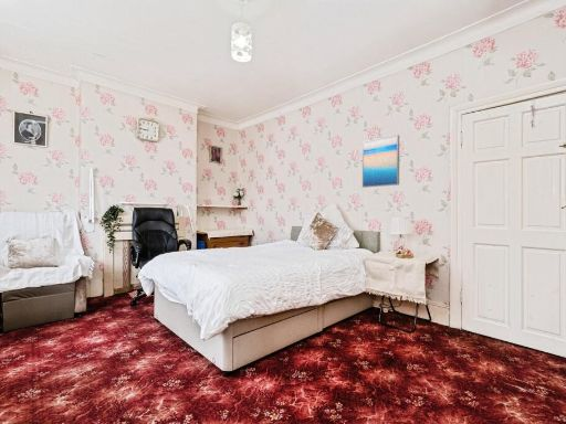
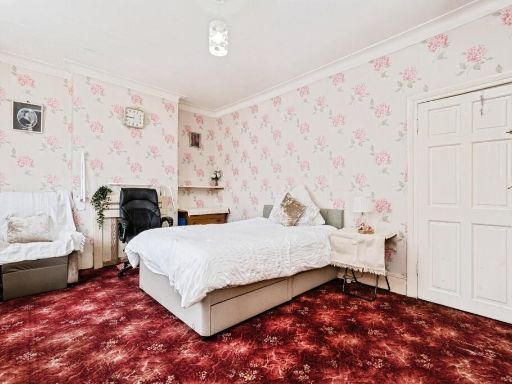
- wall art (379, 162)
